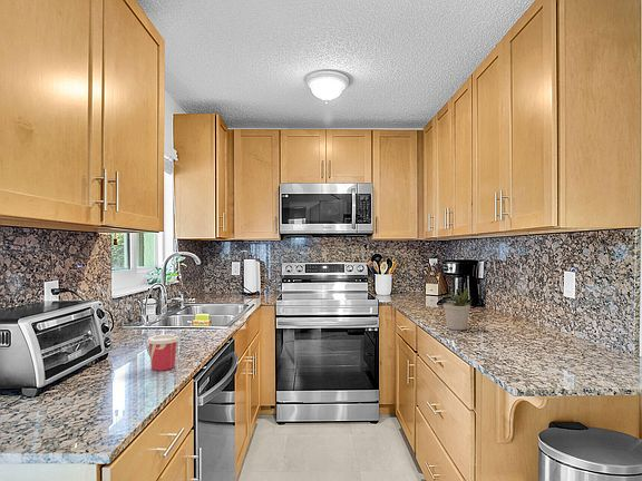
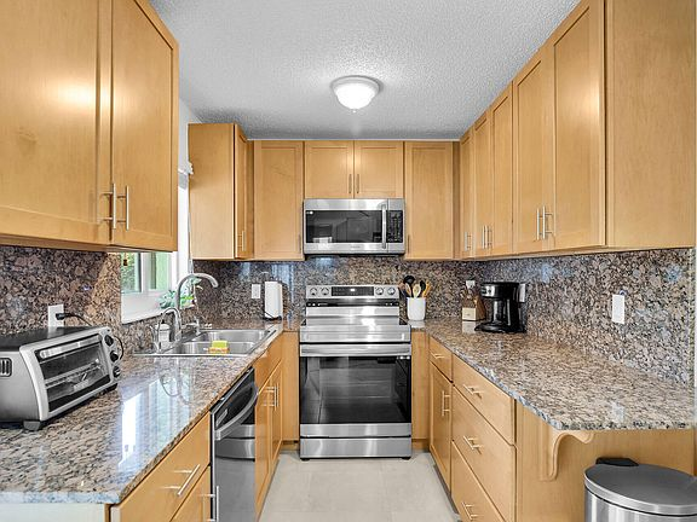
- cup (163, 352)
- potted plant (457, 307)
